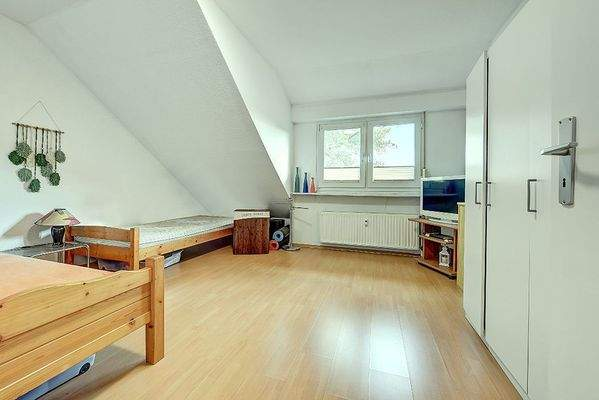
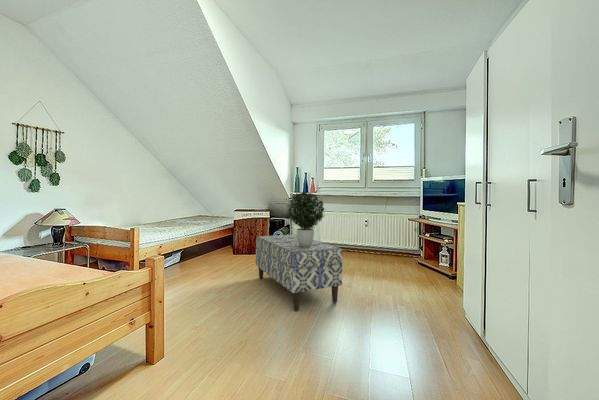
+ potted plant (305, 218)
+ bench (293, 265)
